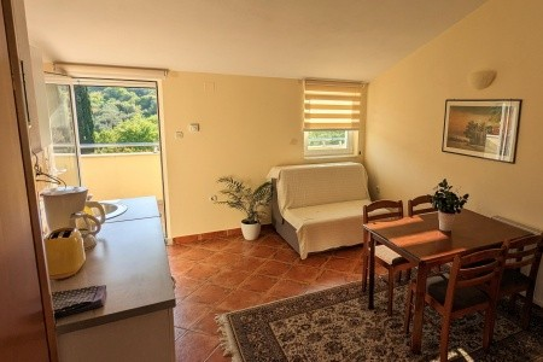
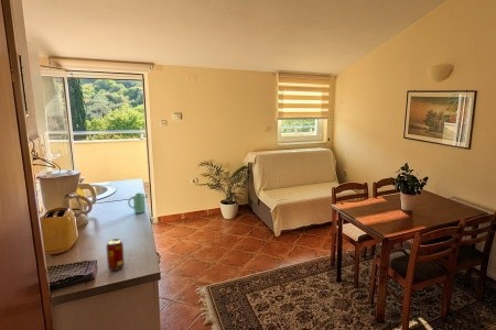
+ mug (136, 202)
+ beverage can (115, 254)
